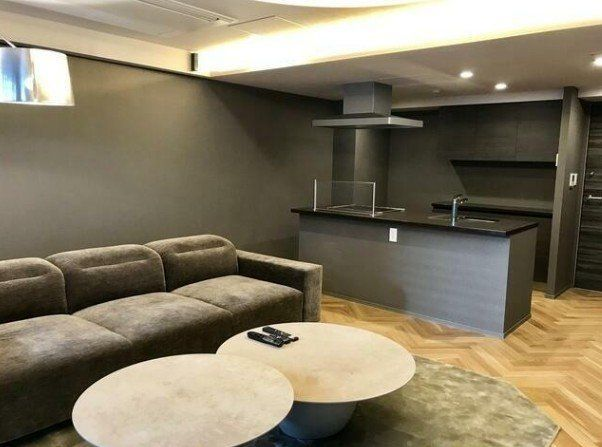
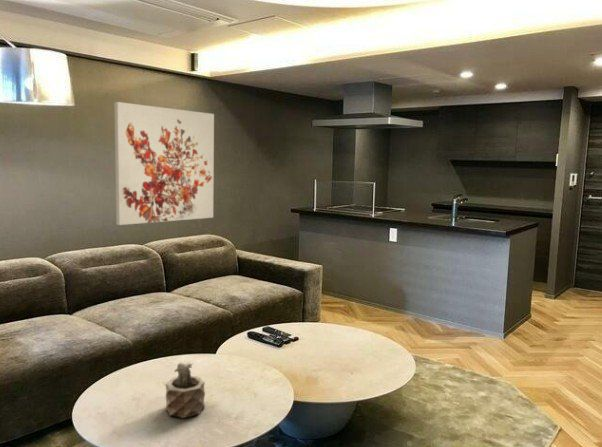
+ succulent plant (185, 385)
+ wall art (168, 165)
